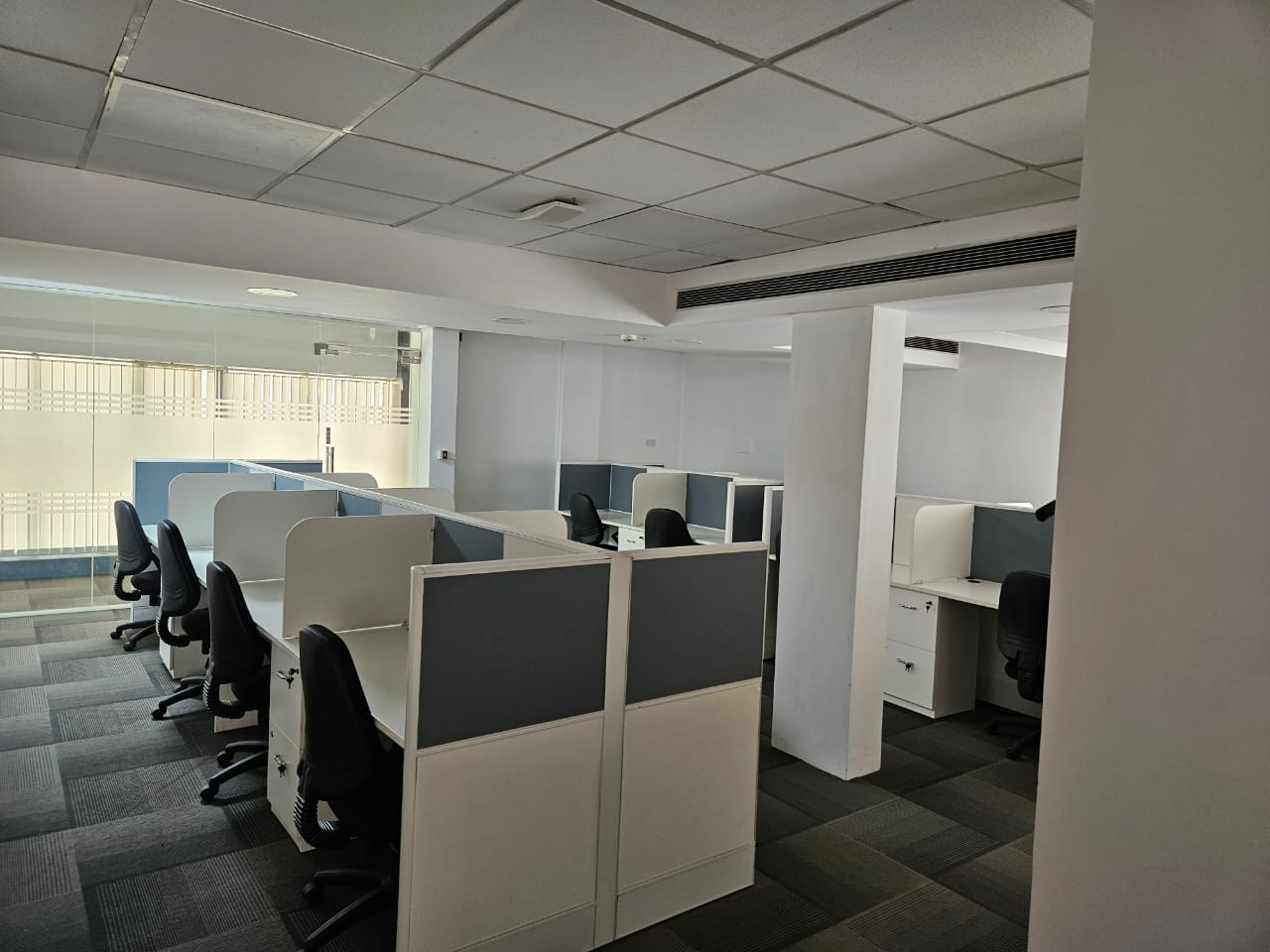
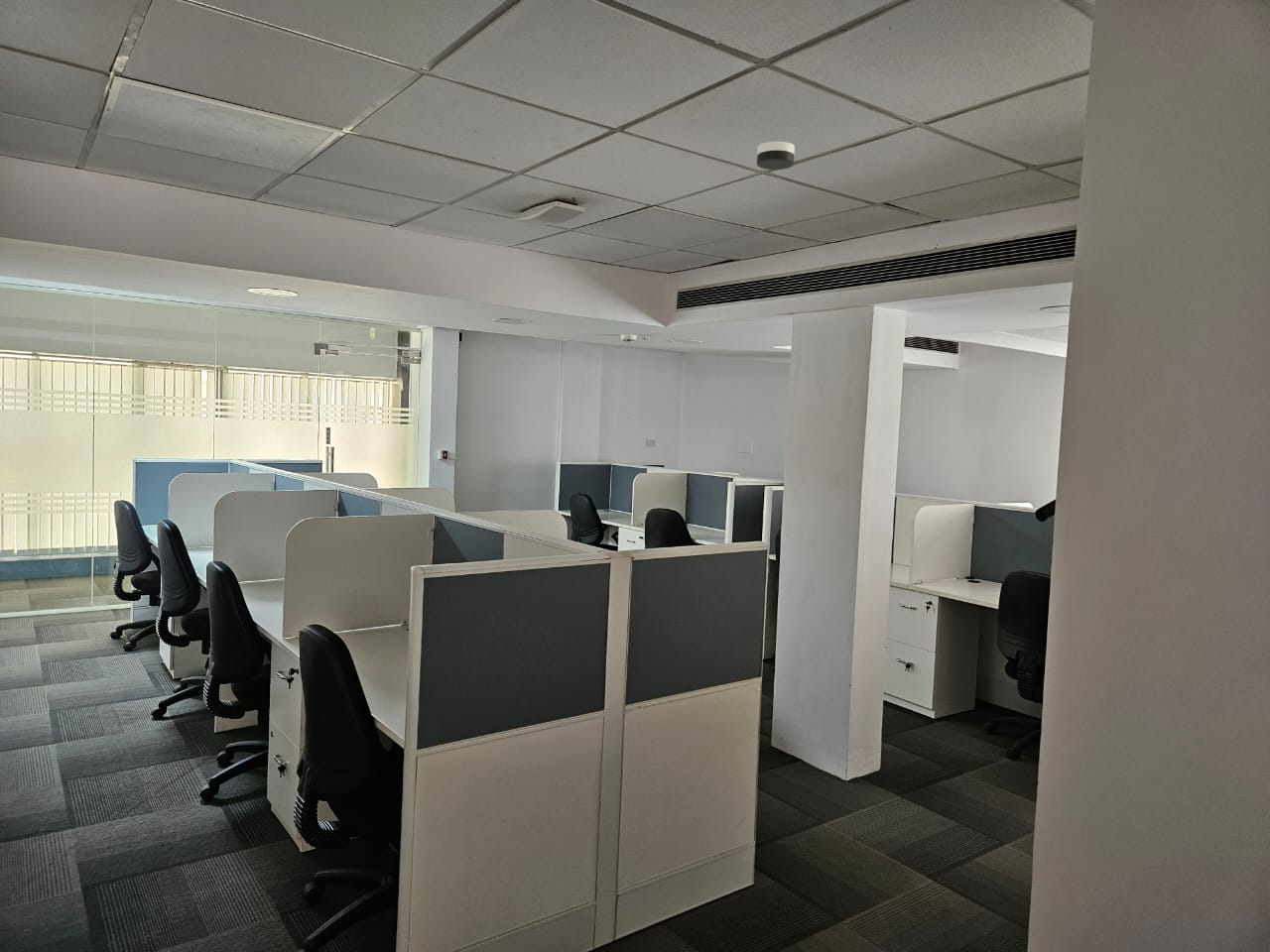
+ smoke detector (775, 156)
